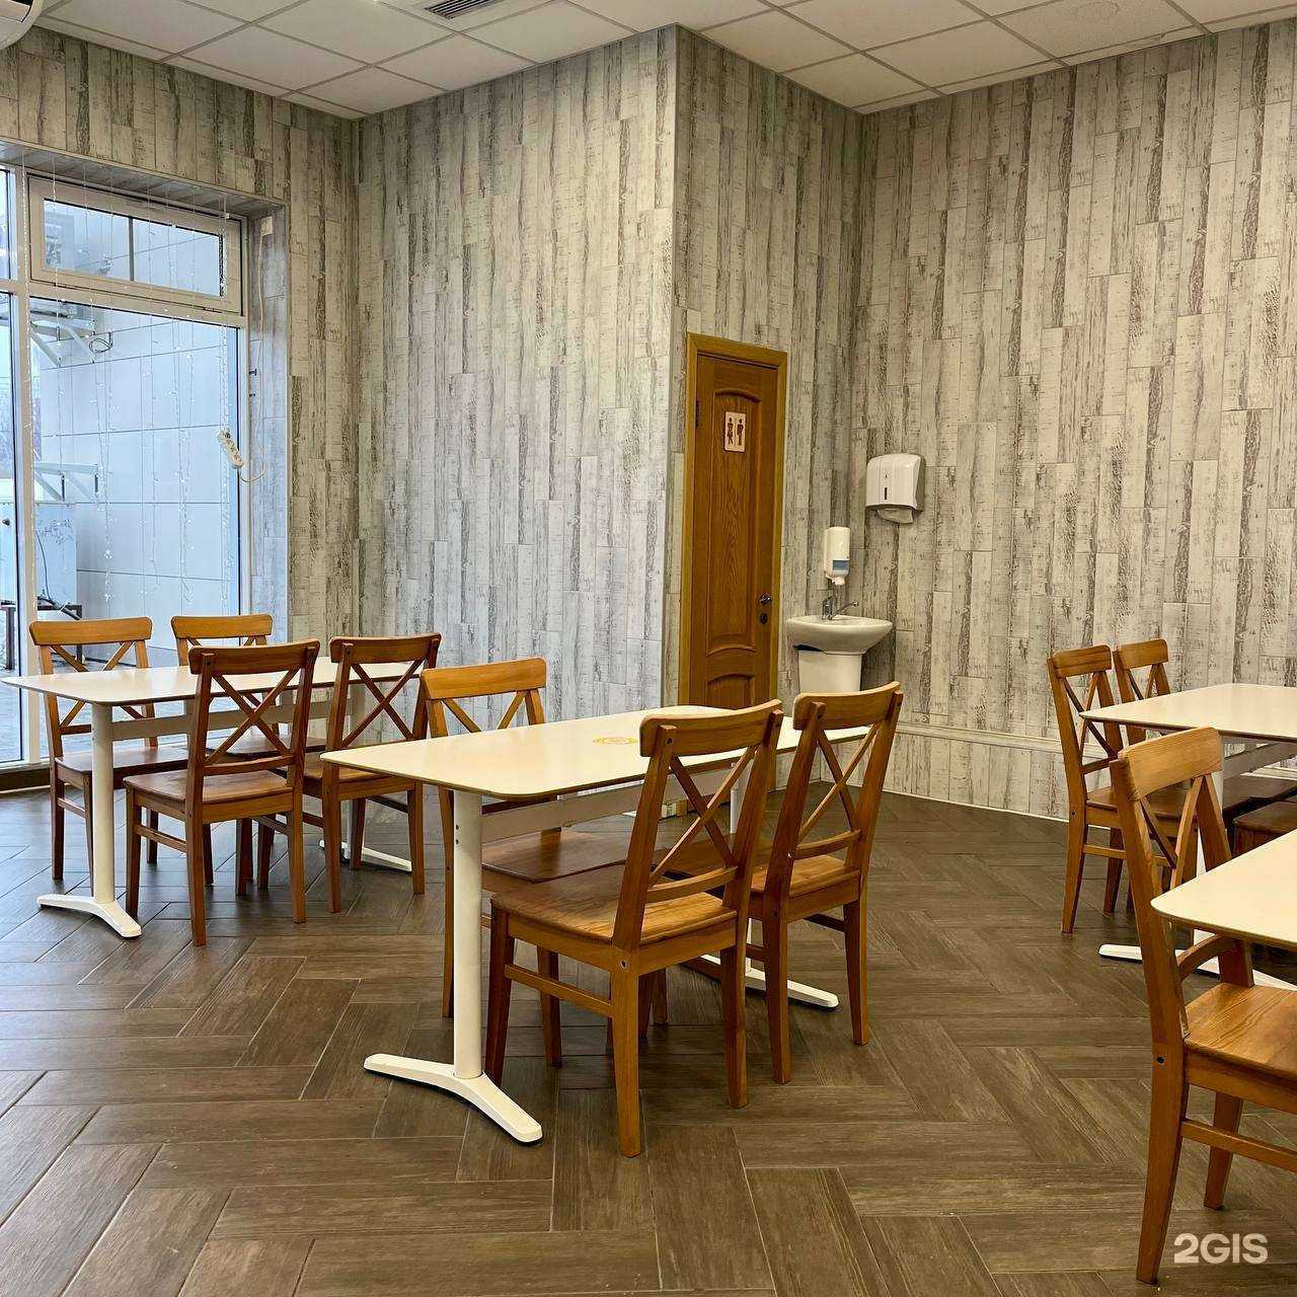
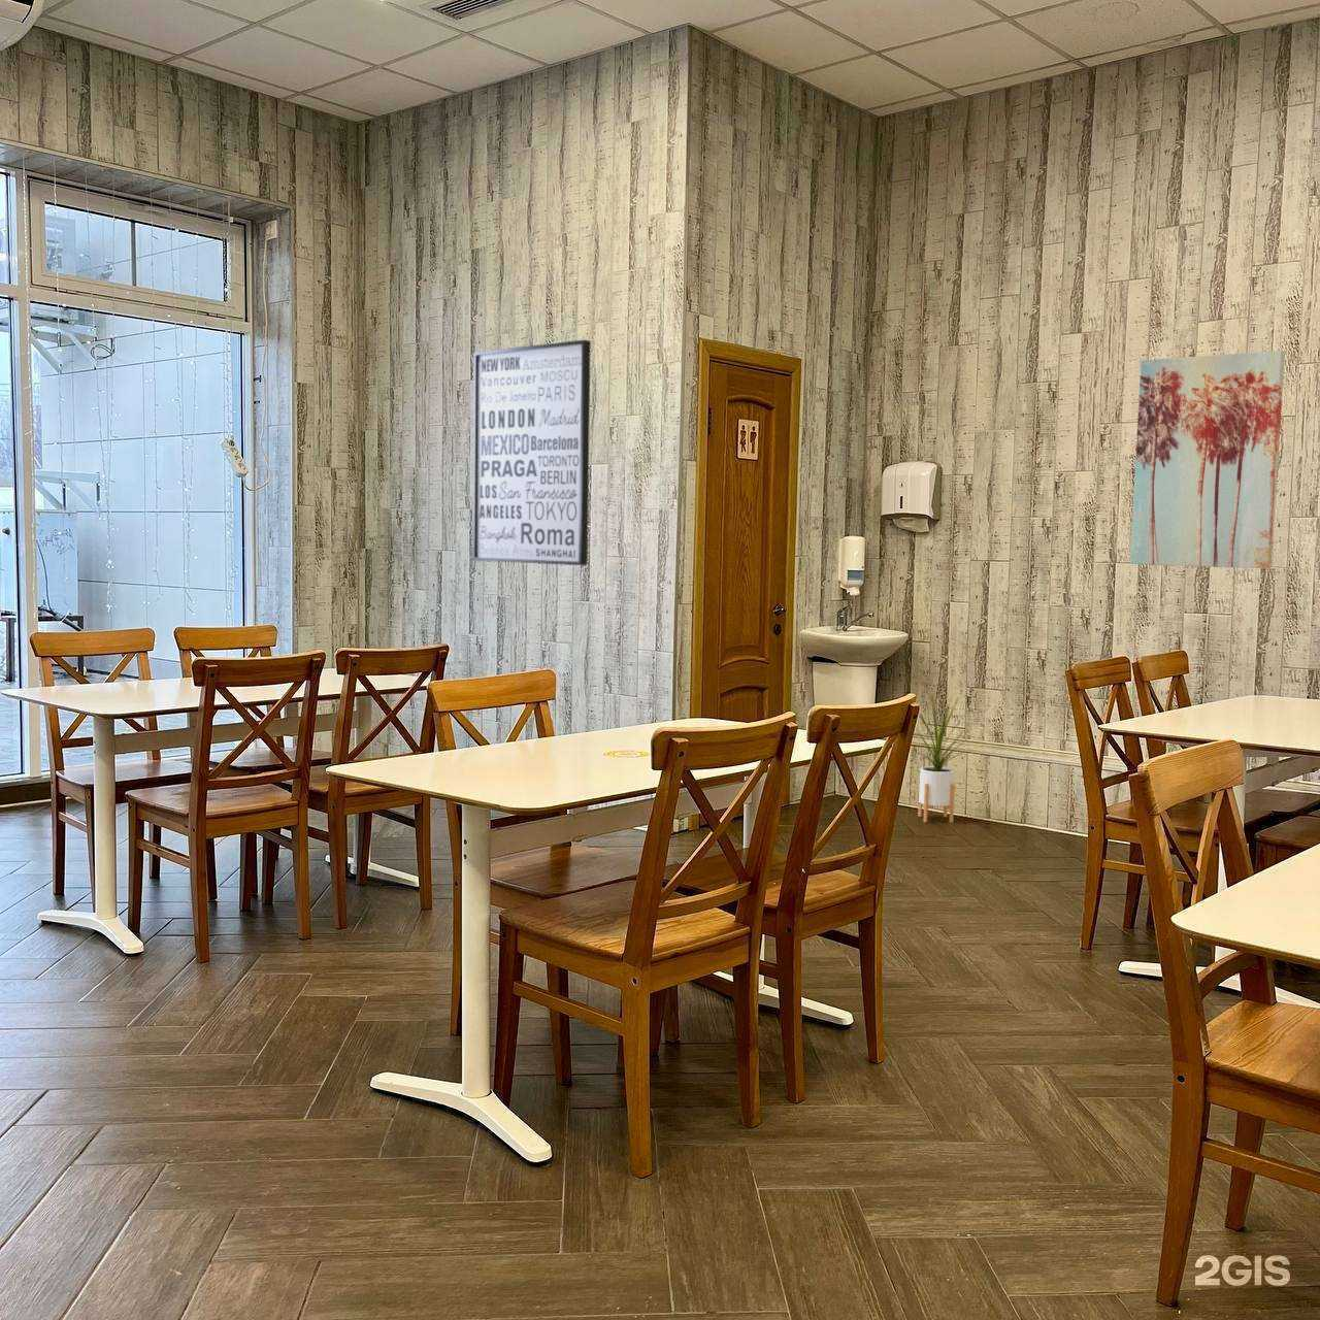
+ wall art (1204, 461)
+ wall art (528, 455)
+ house plant (938, 753)
